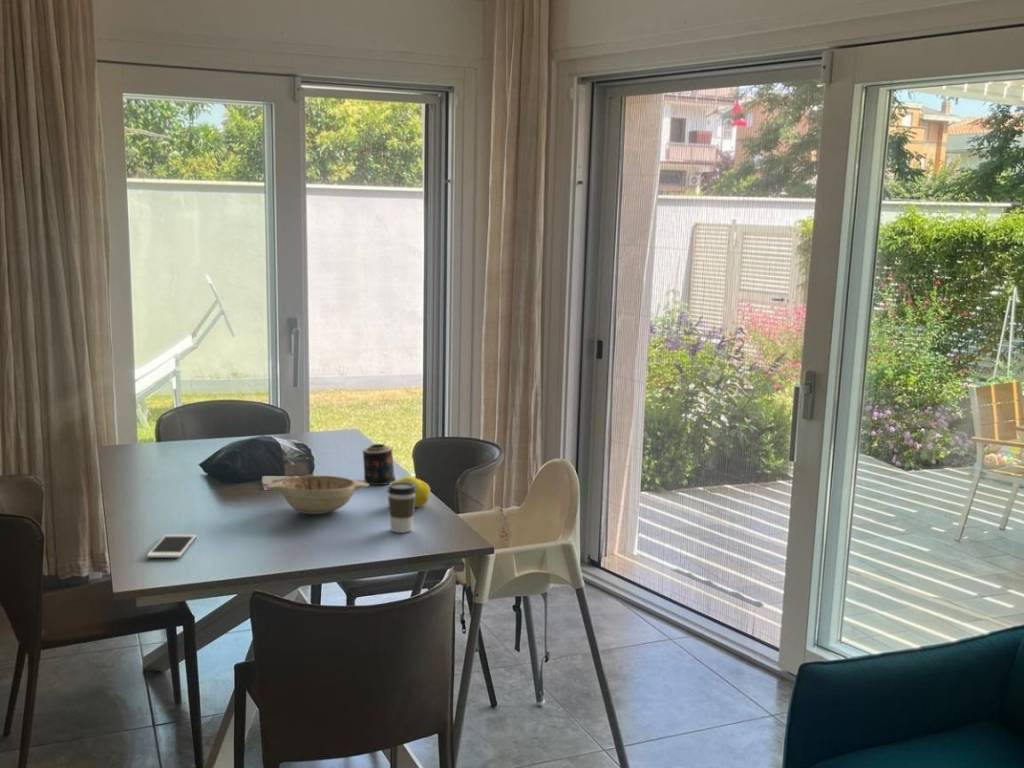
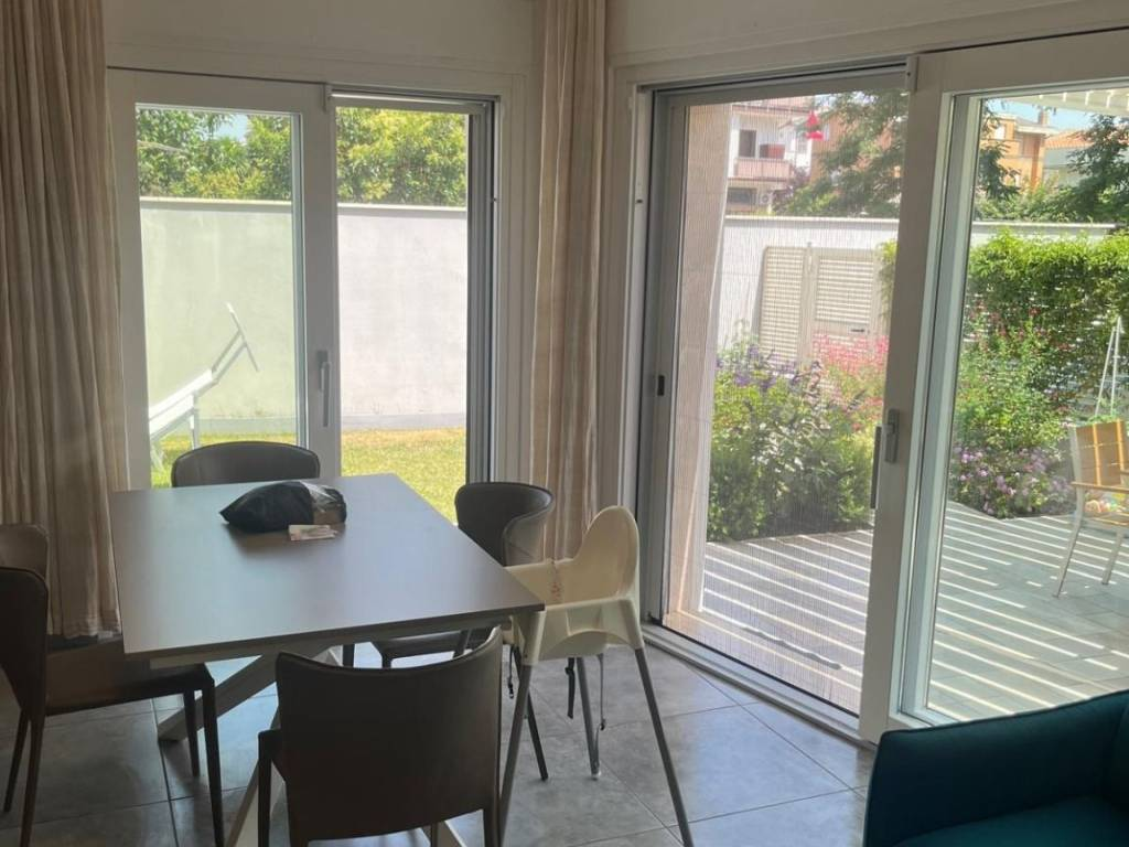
- decorative bowl (318, 495)
- coffee cup (401, 507)
- fruit (415, 492)
- candle (380, 462)
- cell phone (172, 545)
